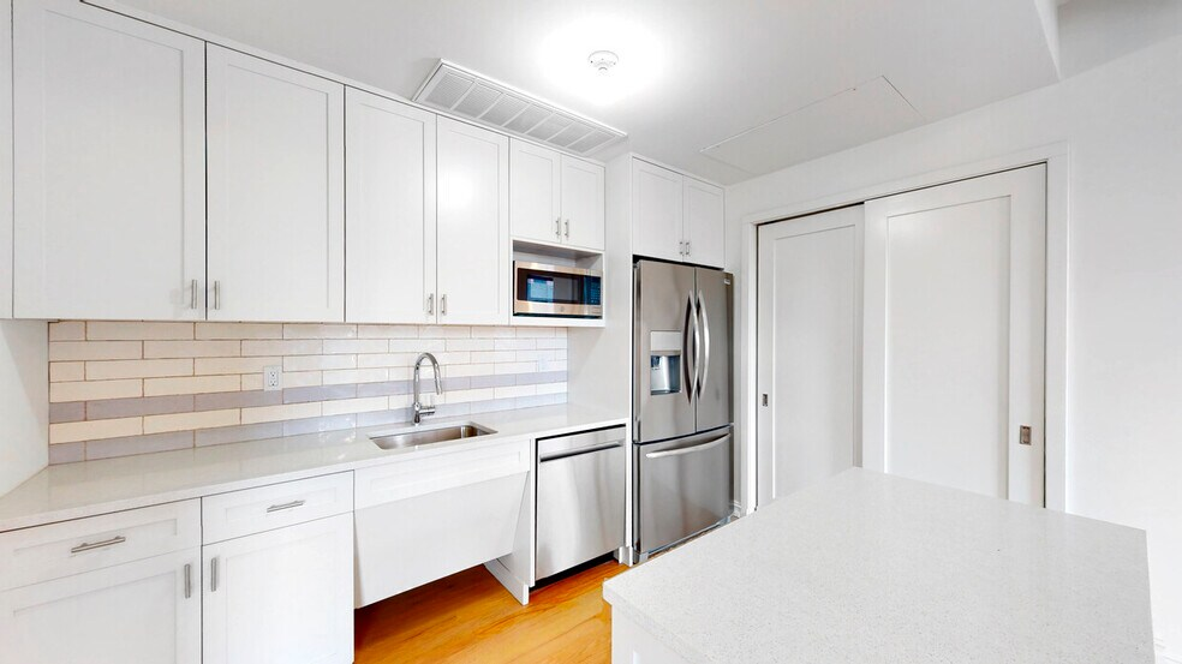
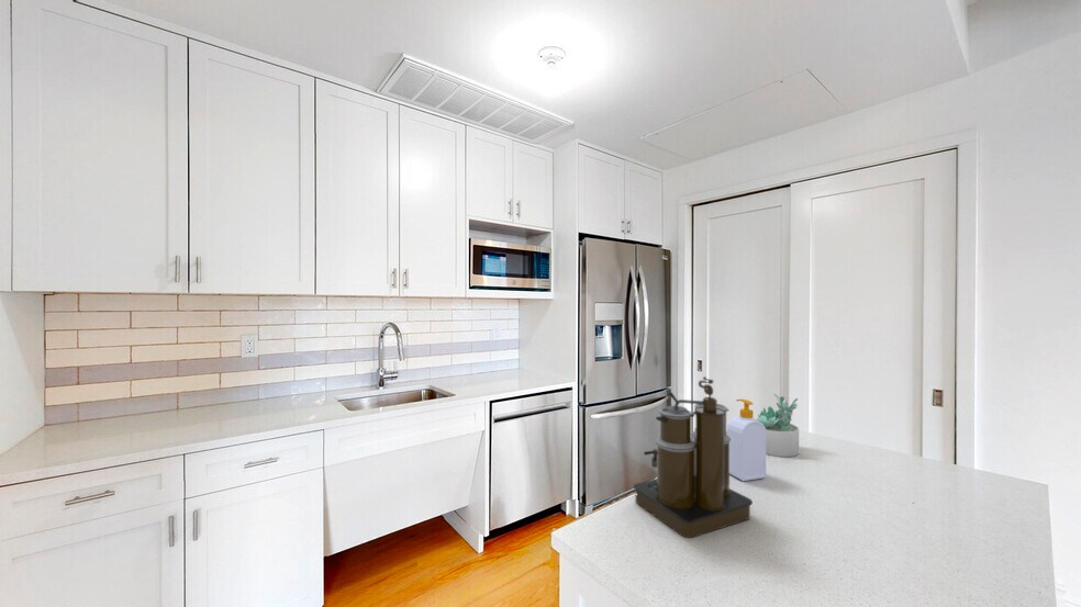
+ soap bottle (745, 437)
+ succulent plant (771, 420)
+ coffee maker (690, 440)
